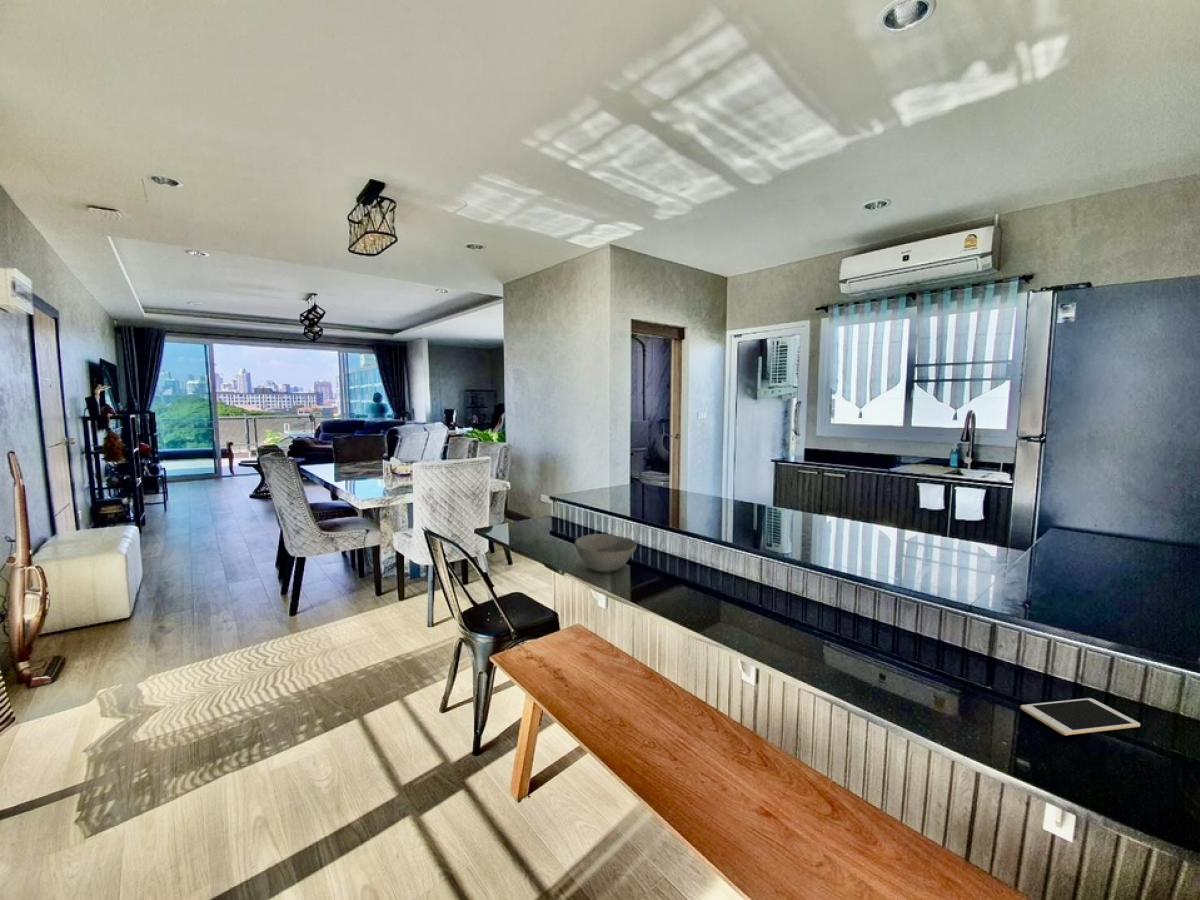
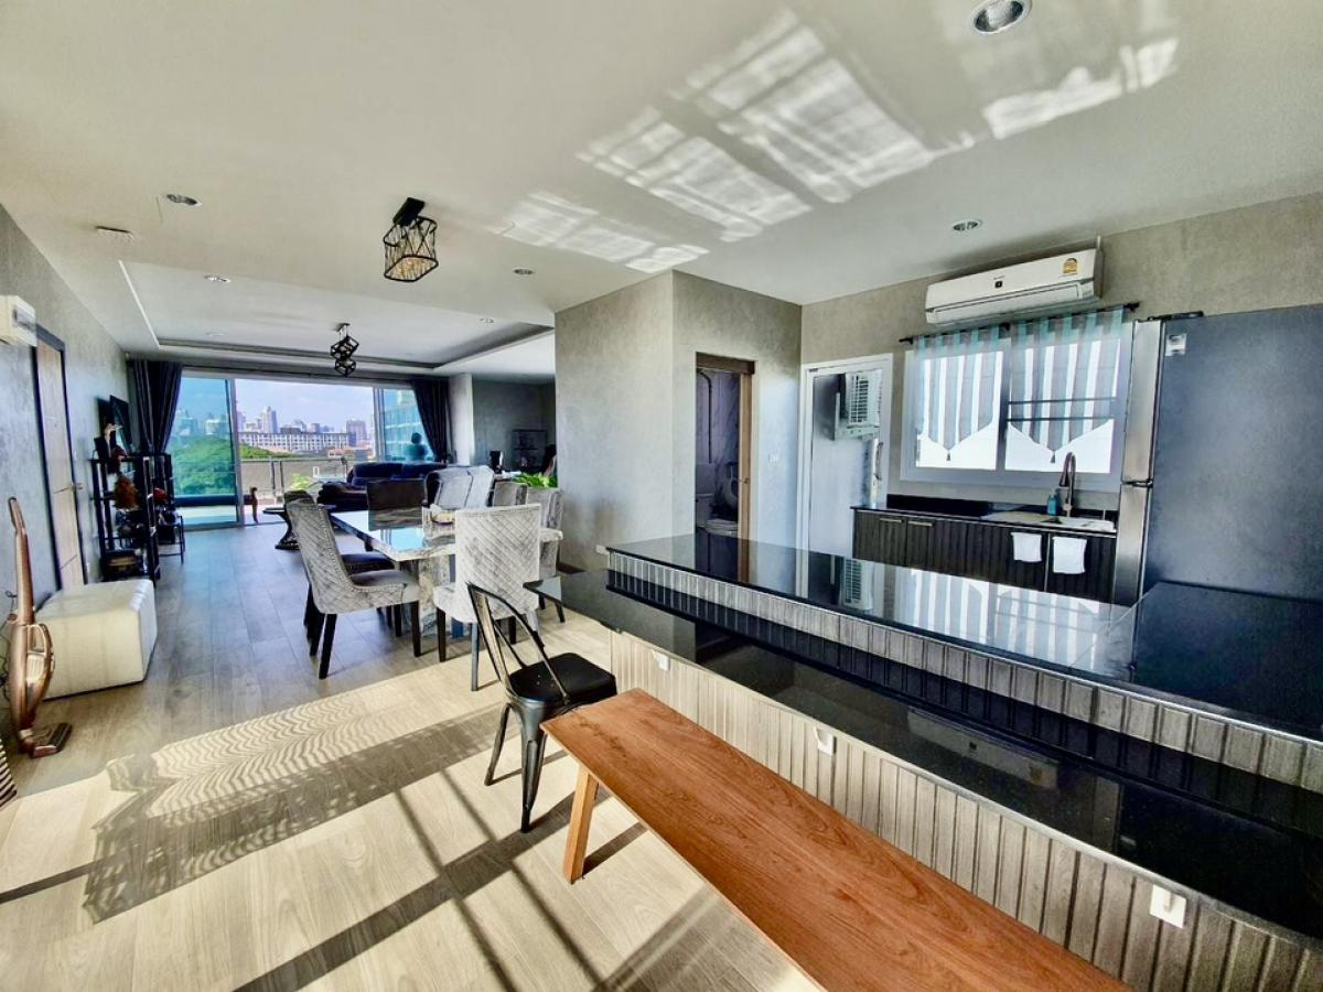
- bowl (605, 554)
- cell phone (1078, 715)
